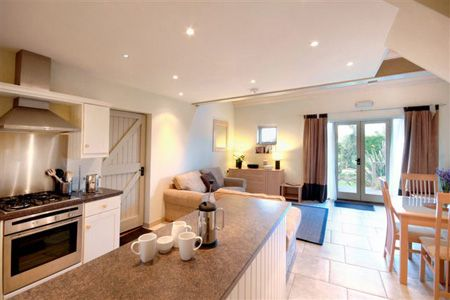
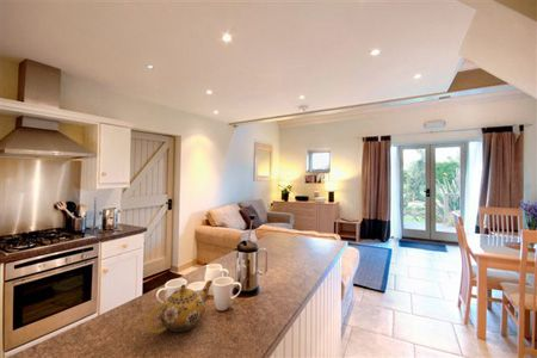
+ teapot (183, 303)
